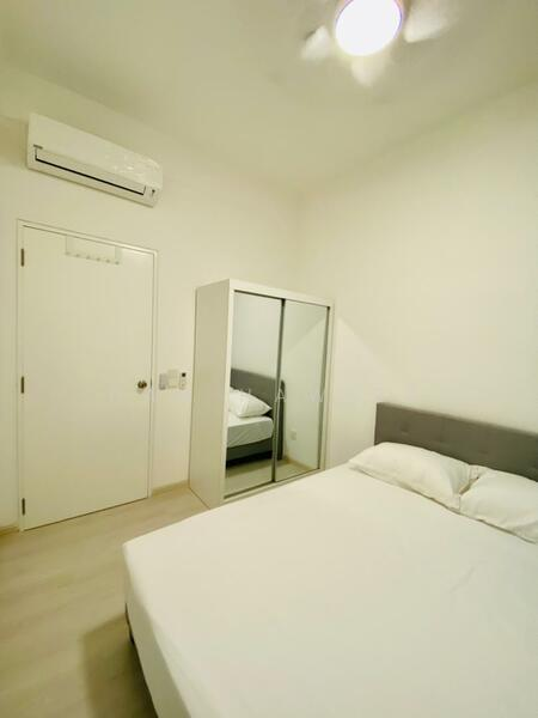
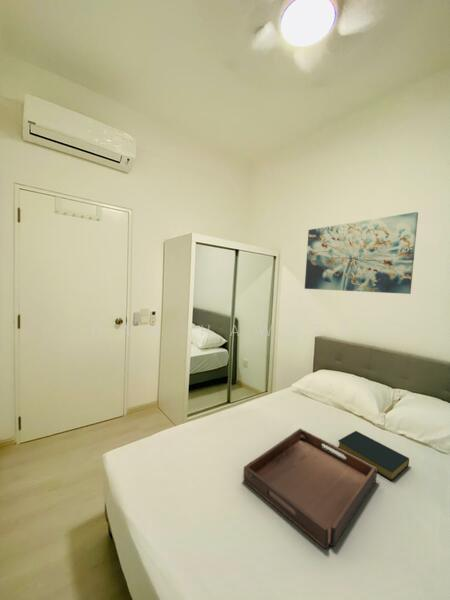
+ wall art (352, 257)
+ serving tray (310, 473)
+ hardback book (371, 452)
